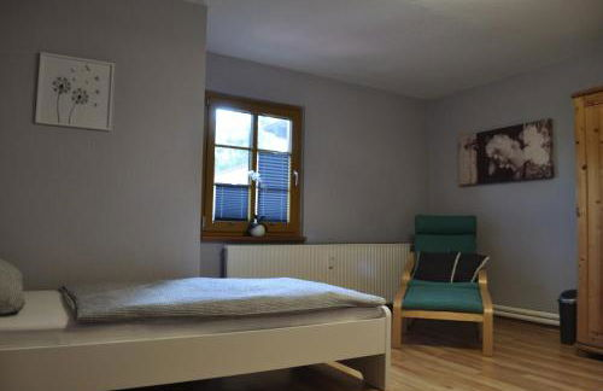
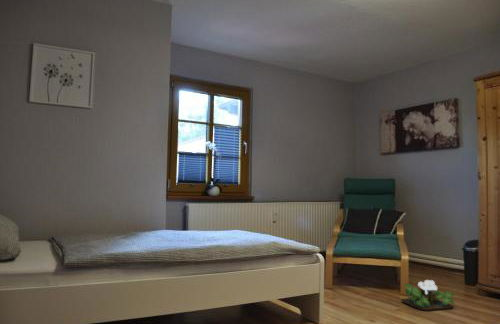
+ potted plant (426, 292)
